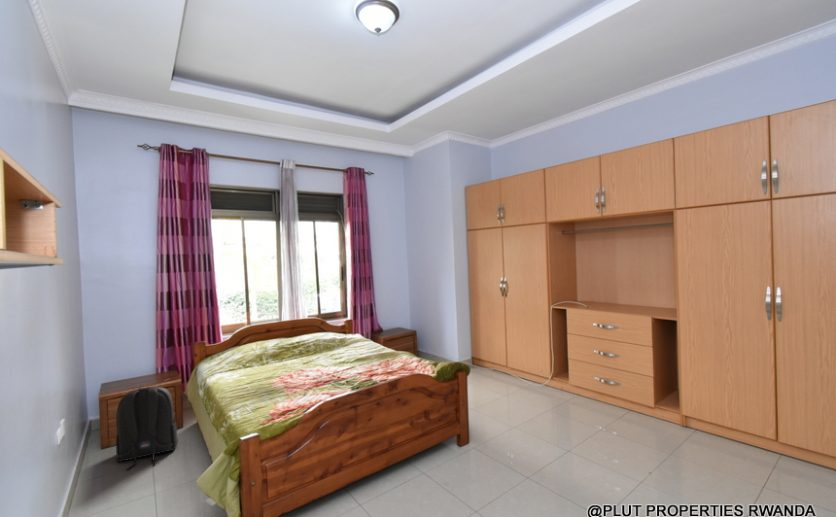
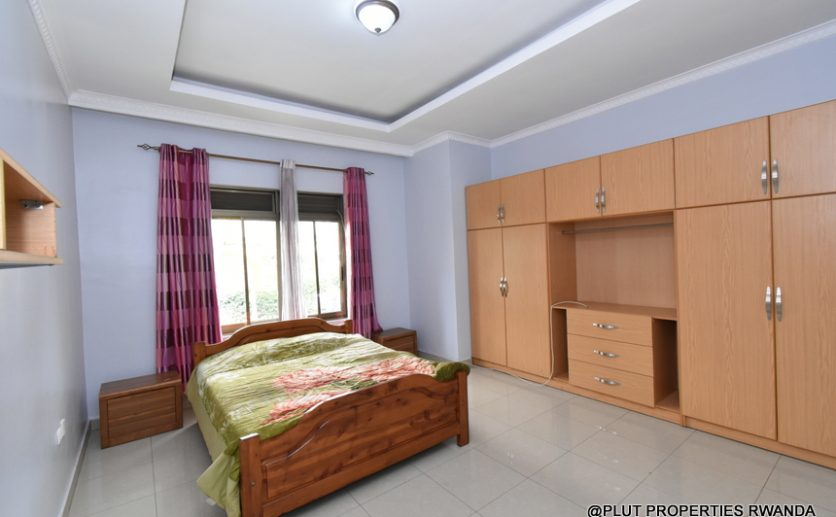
- backpack (145, 419)
